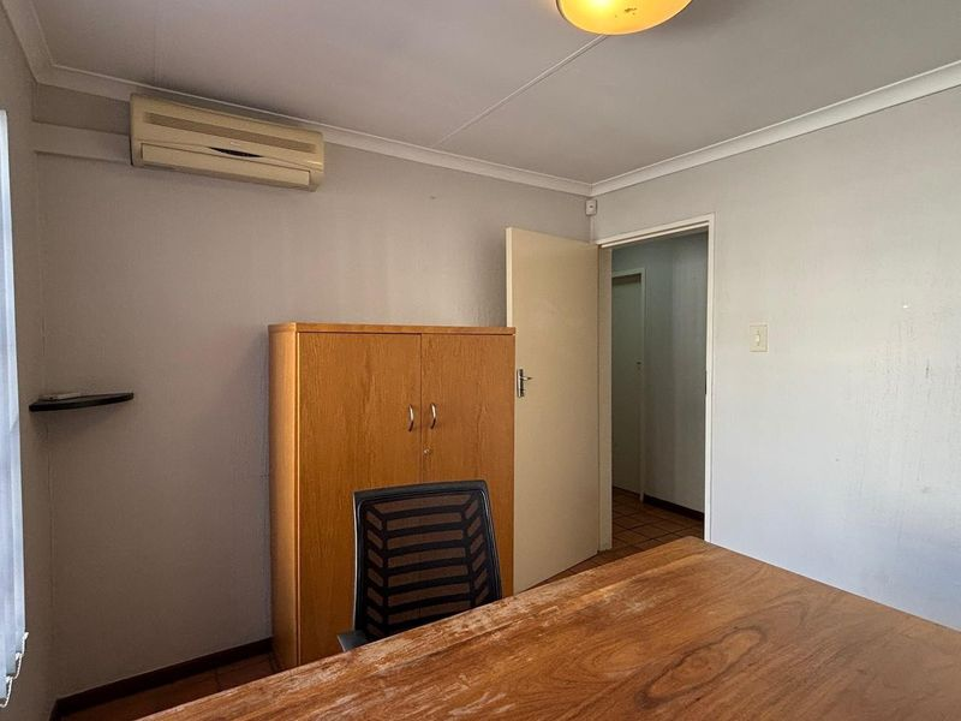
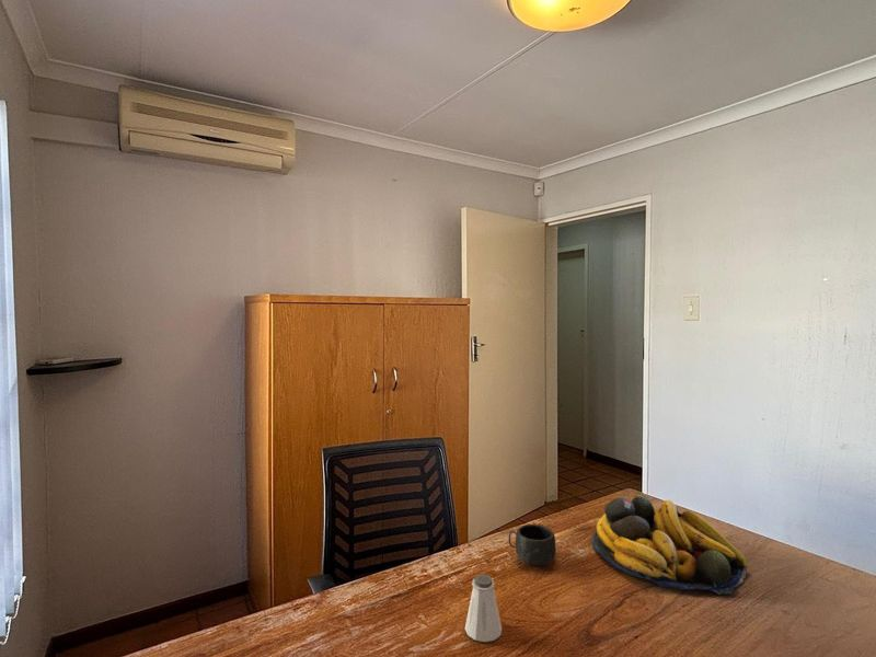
+ saltshaker (483, 603)
+ mug (531, 544)
+ fruit bowl (662, 529)
